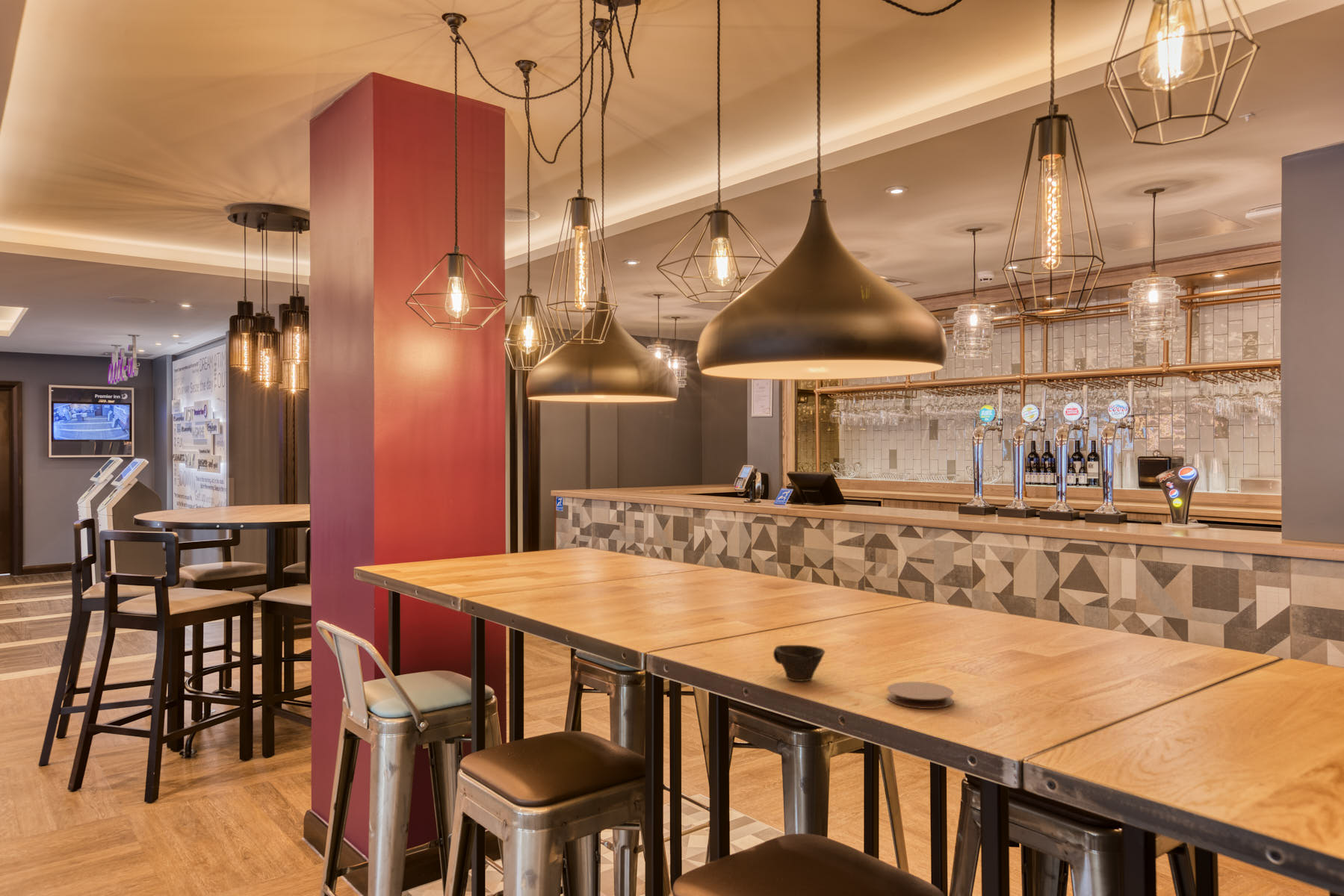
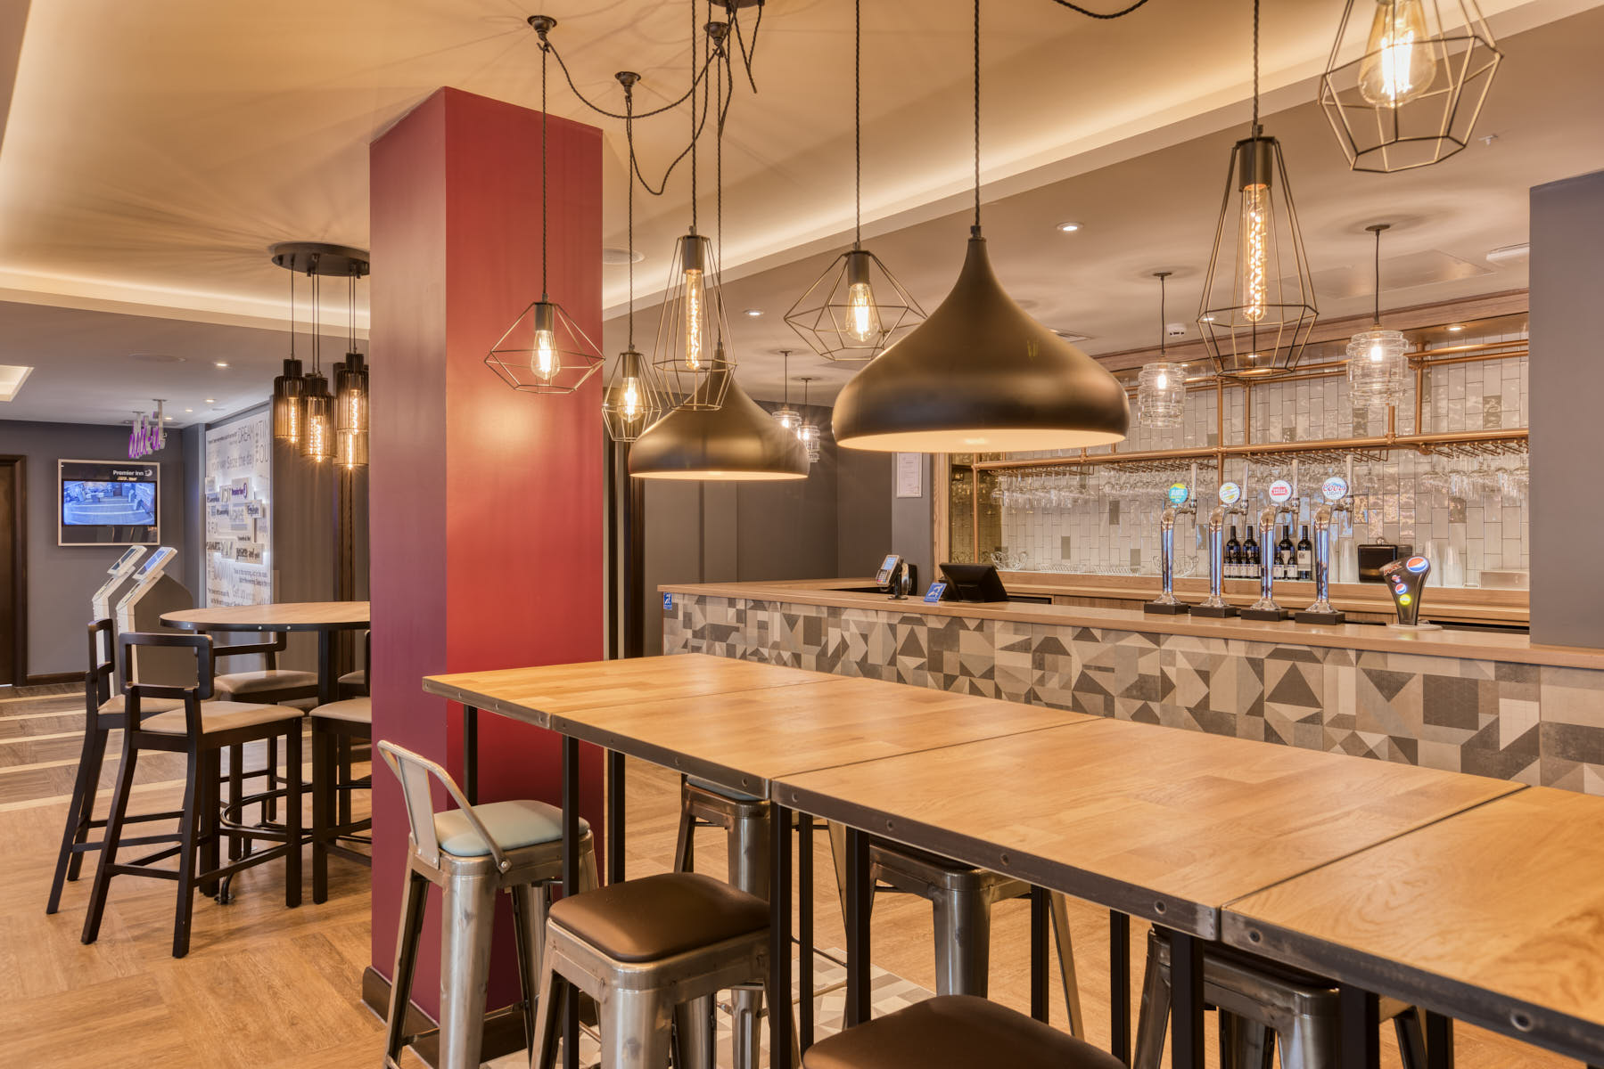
- coaster (920, 694)
- cup (797, 662)
